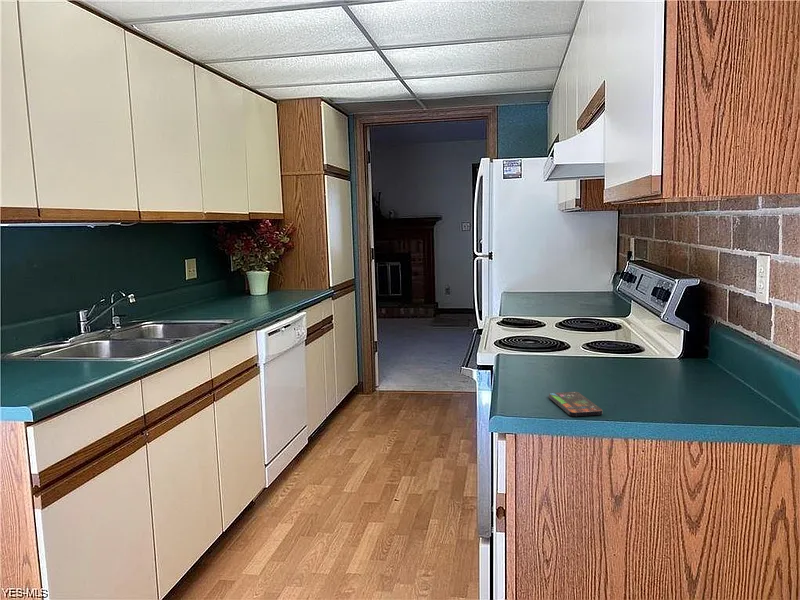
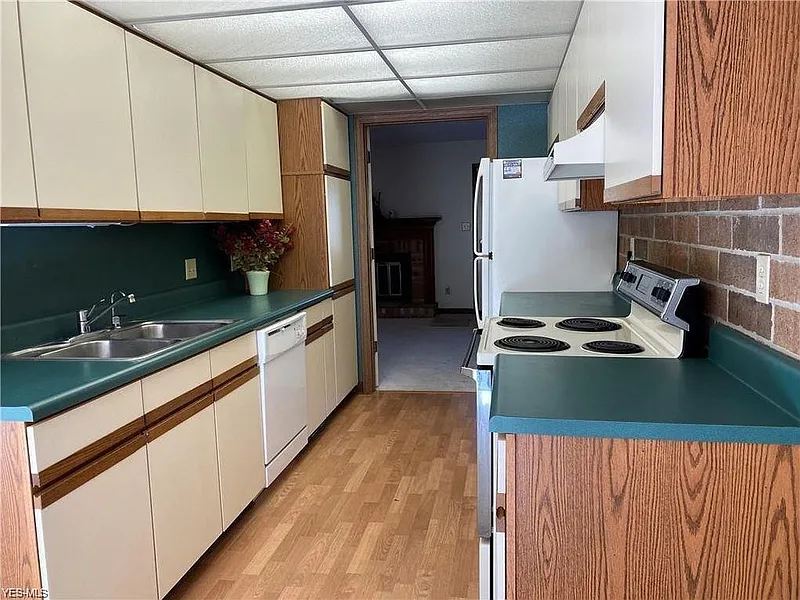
- smartphone (574, 403)
